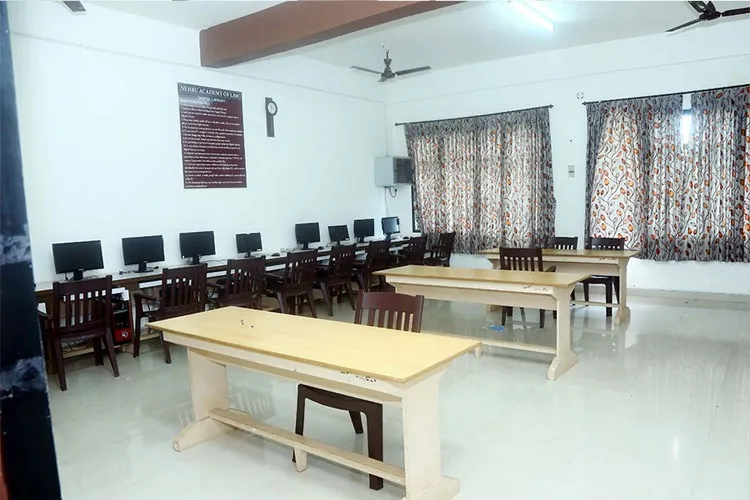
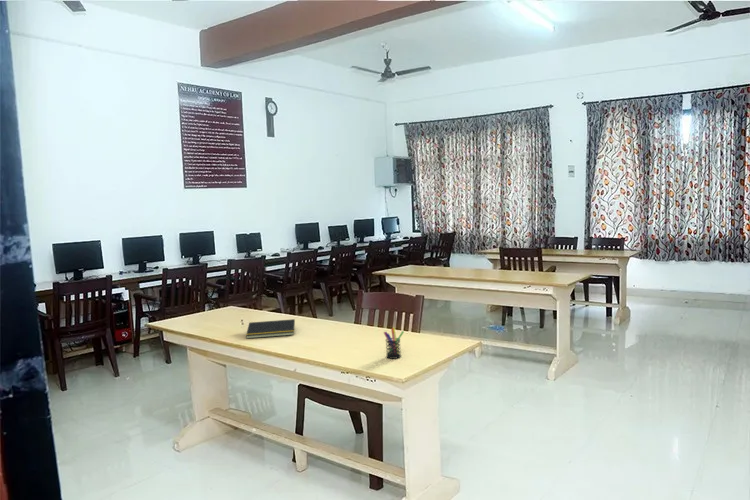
+ notepad (271, 328)
+ pen holder (394, 341)
